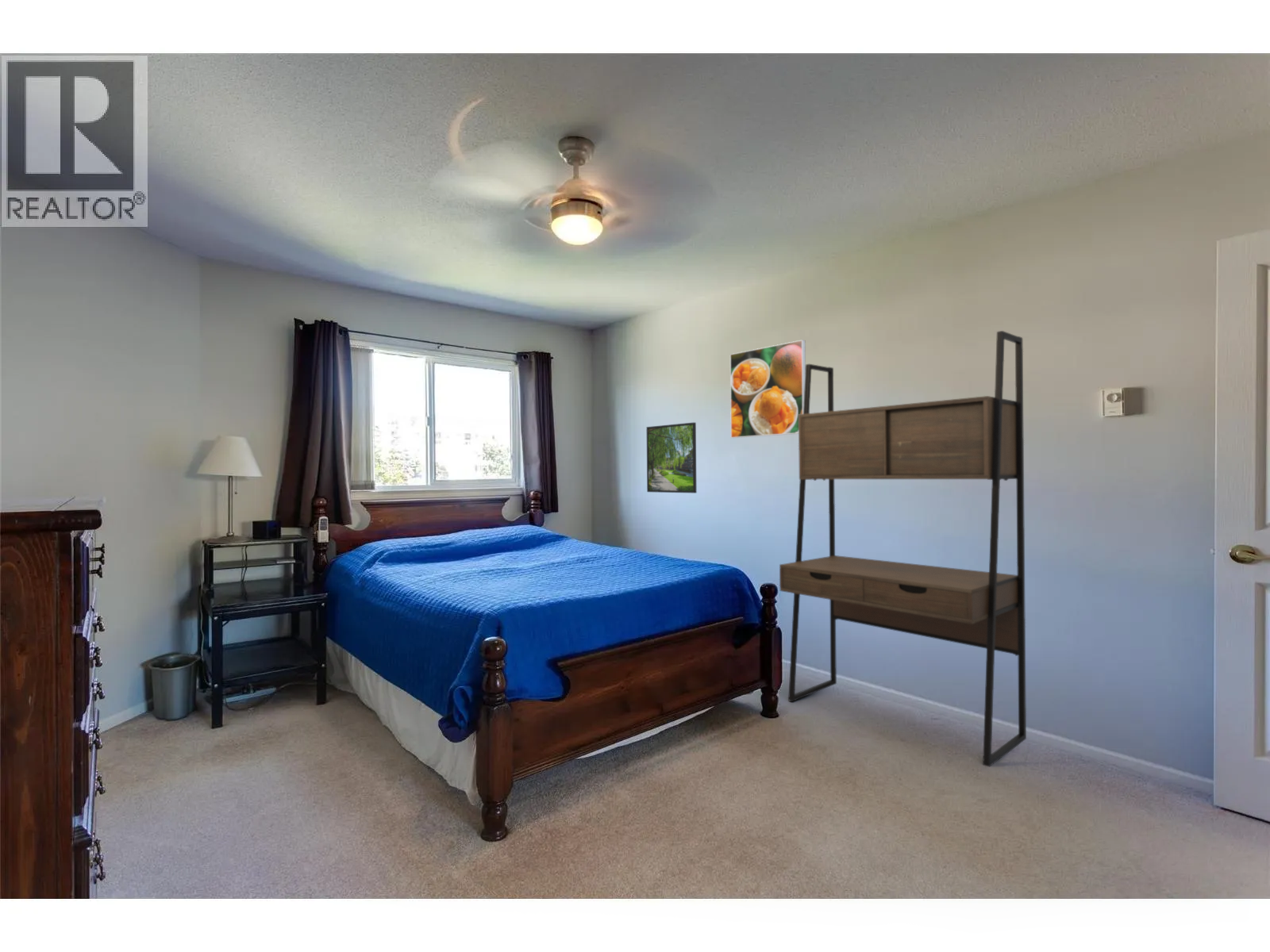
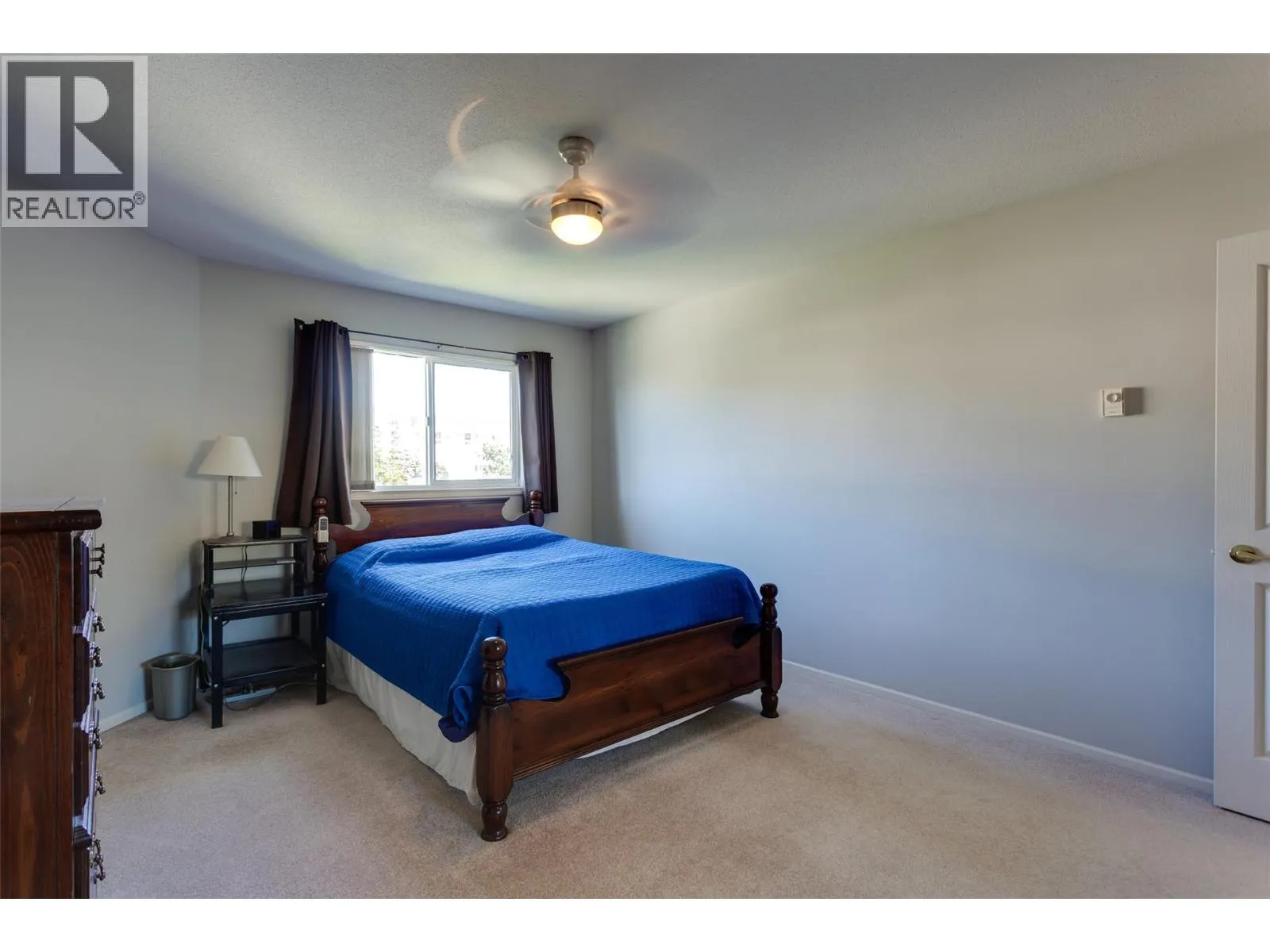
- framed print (766, 391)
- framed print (670, 459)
- desk (888, 561)
